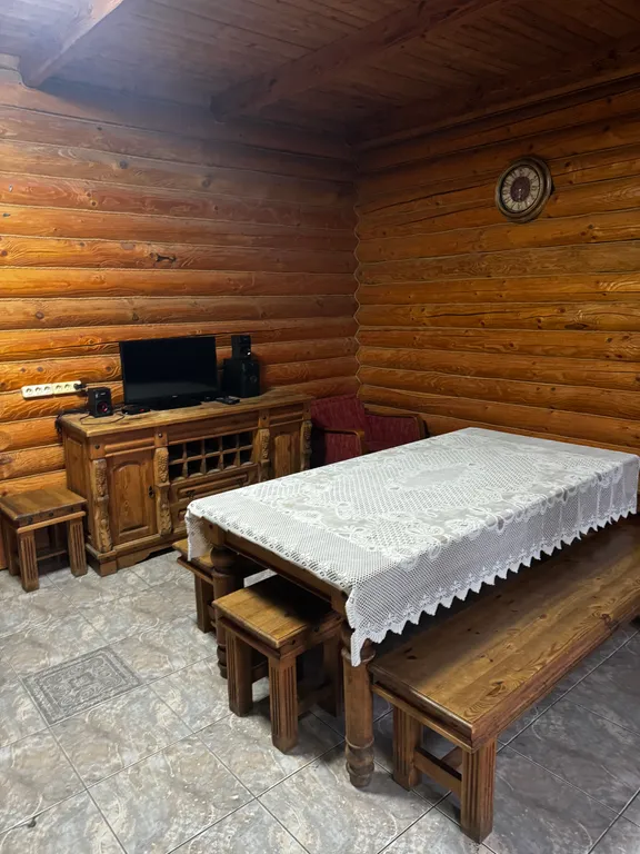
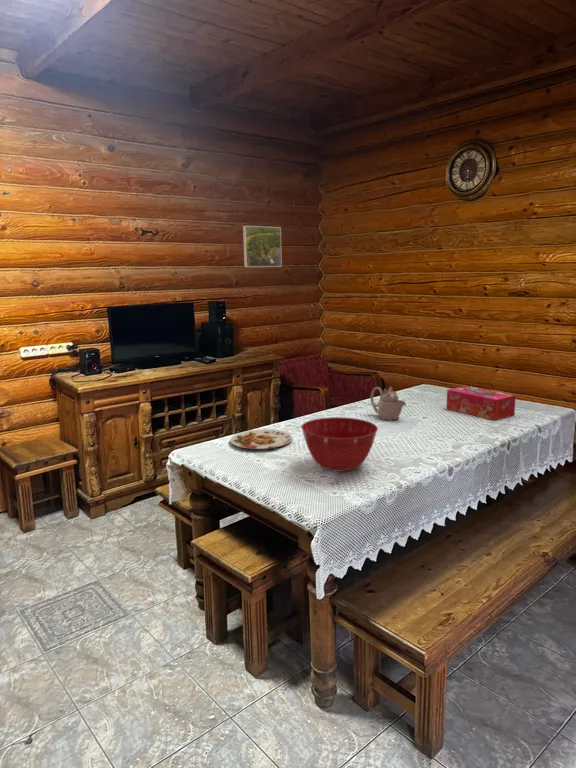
+ plate (261, 439)
+ tissue box (479, 402)
+ mixing bowl (339, 446)
+ teapot (387, 403)
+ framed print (262, 246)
